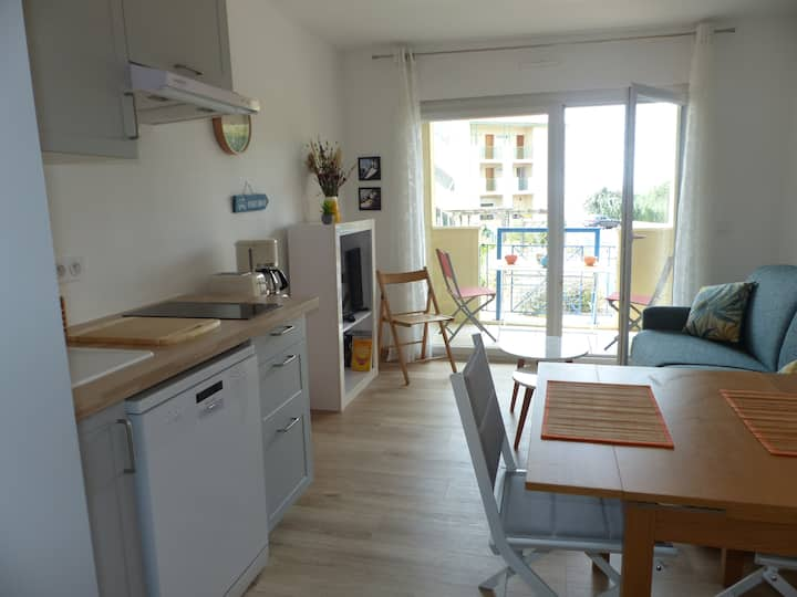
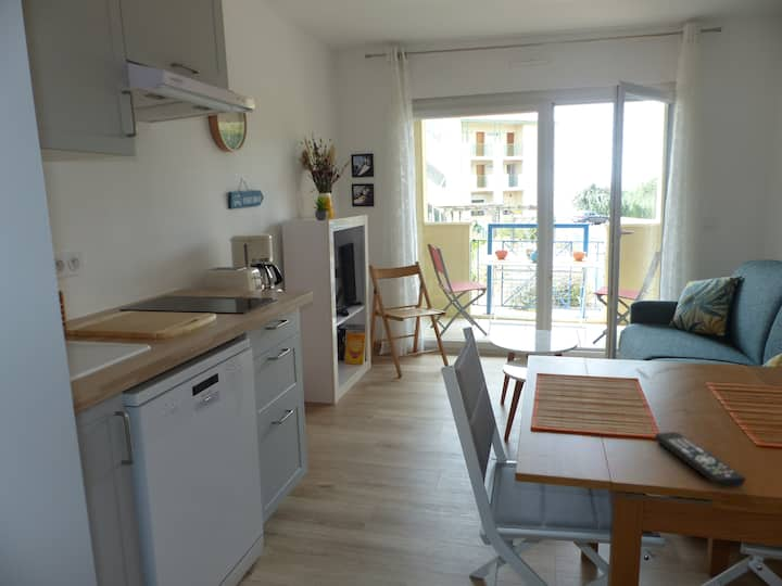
+ remote control (695, 457)
